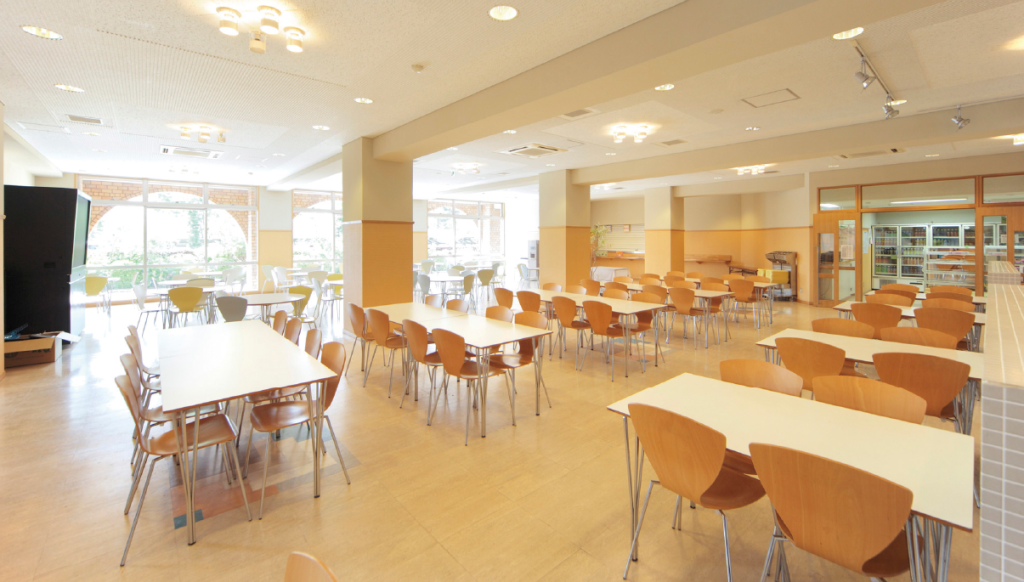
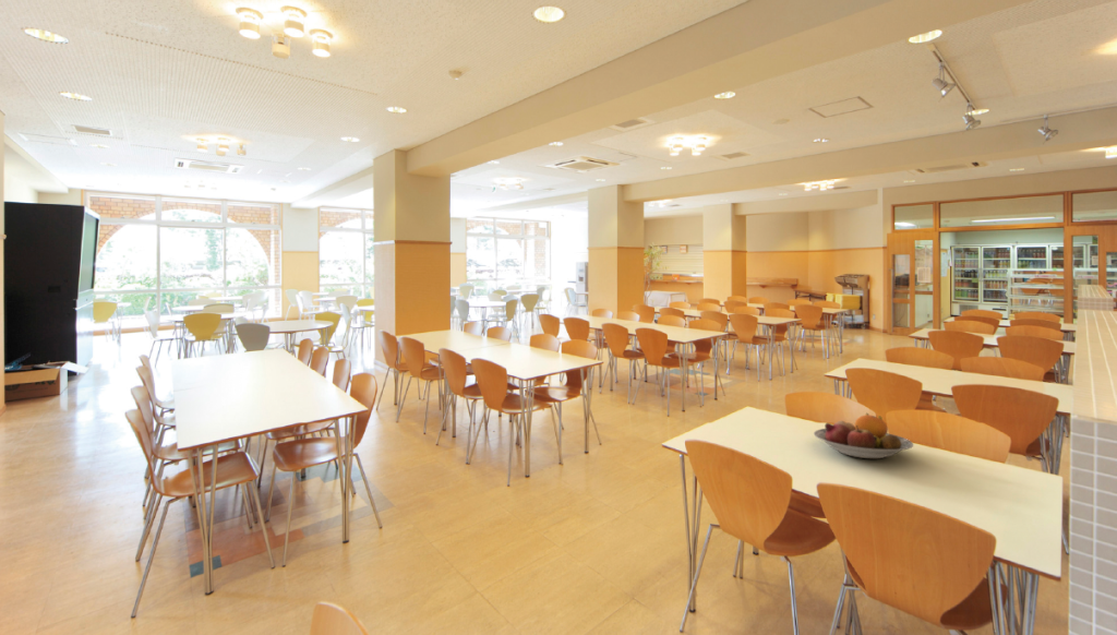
+ fruit bowl (861, 434)
